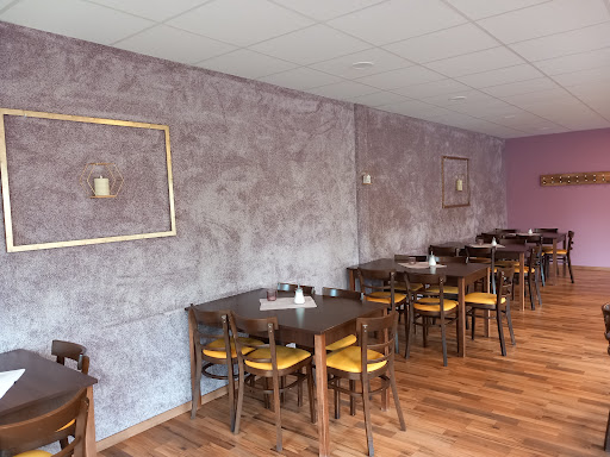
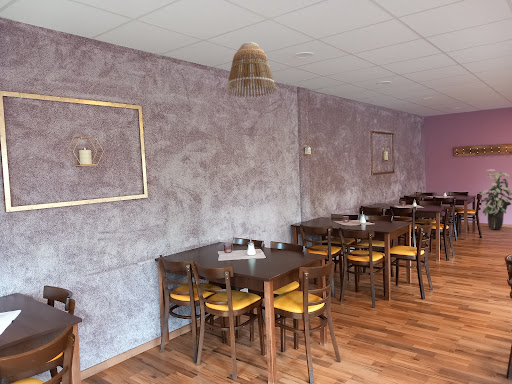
+ lamp shade (249, 68)
+ indoor plant (494, 199)
